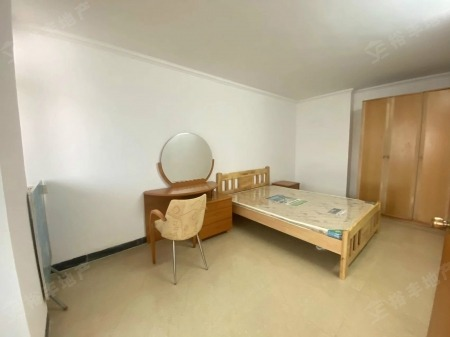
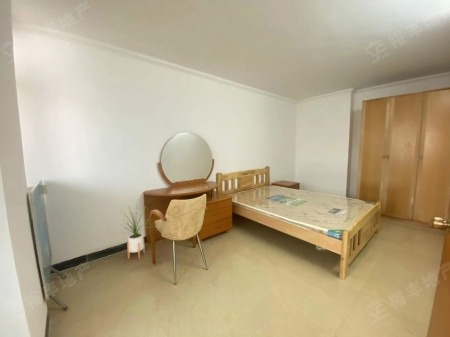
+ house plant (135, 229)
